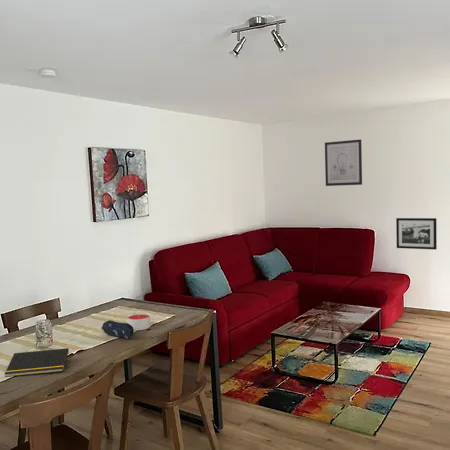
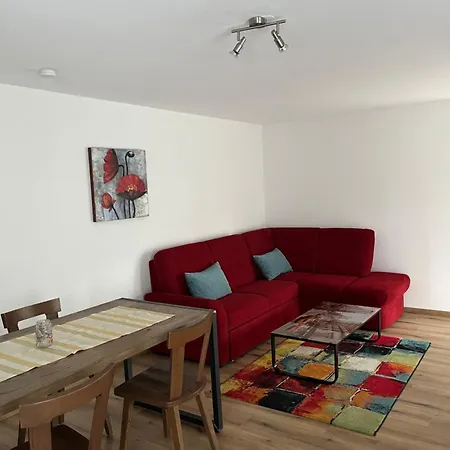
- notepad (38, 361)
- picture frame (416, 233)
- wall art (343, 163)
- pencil case (118, 329)
- candle (139, 321)
